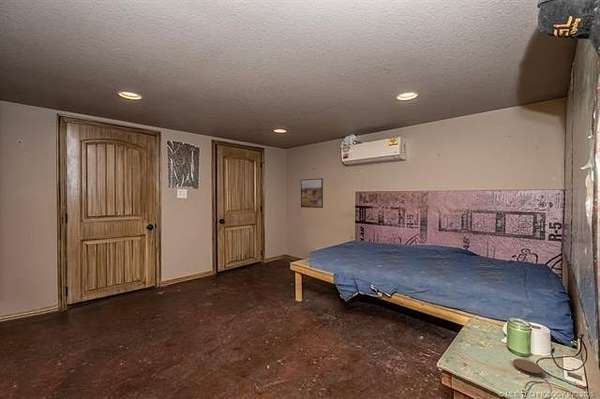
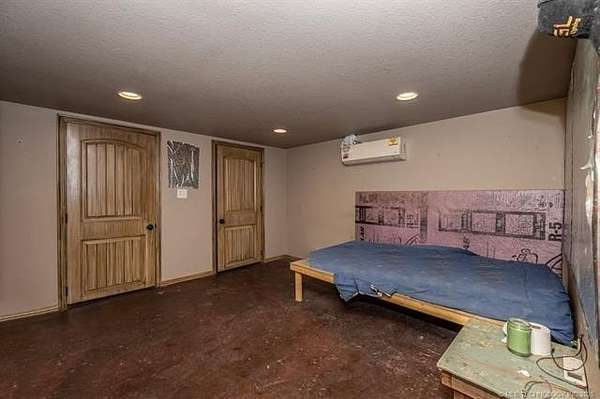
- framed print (311, 193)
- coaster (527, 367)
